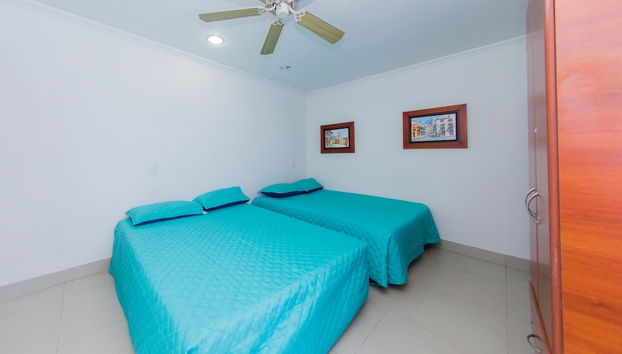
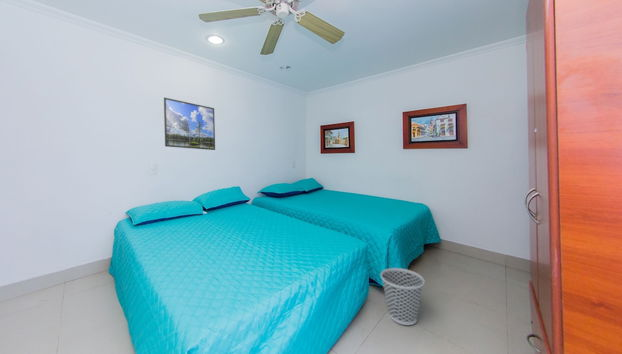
+ wastebasket (402, 296)
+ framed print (191, 125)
